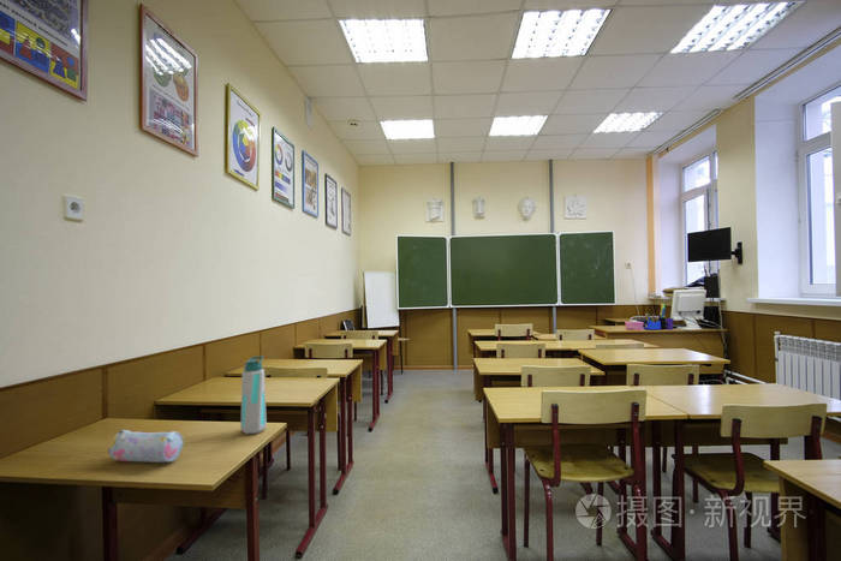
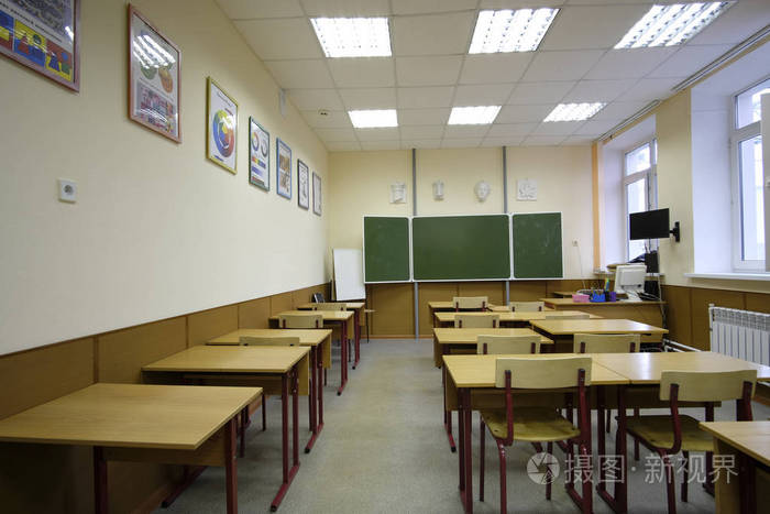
- pencil case (147, 444)
- water bottle (254, 394)
